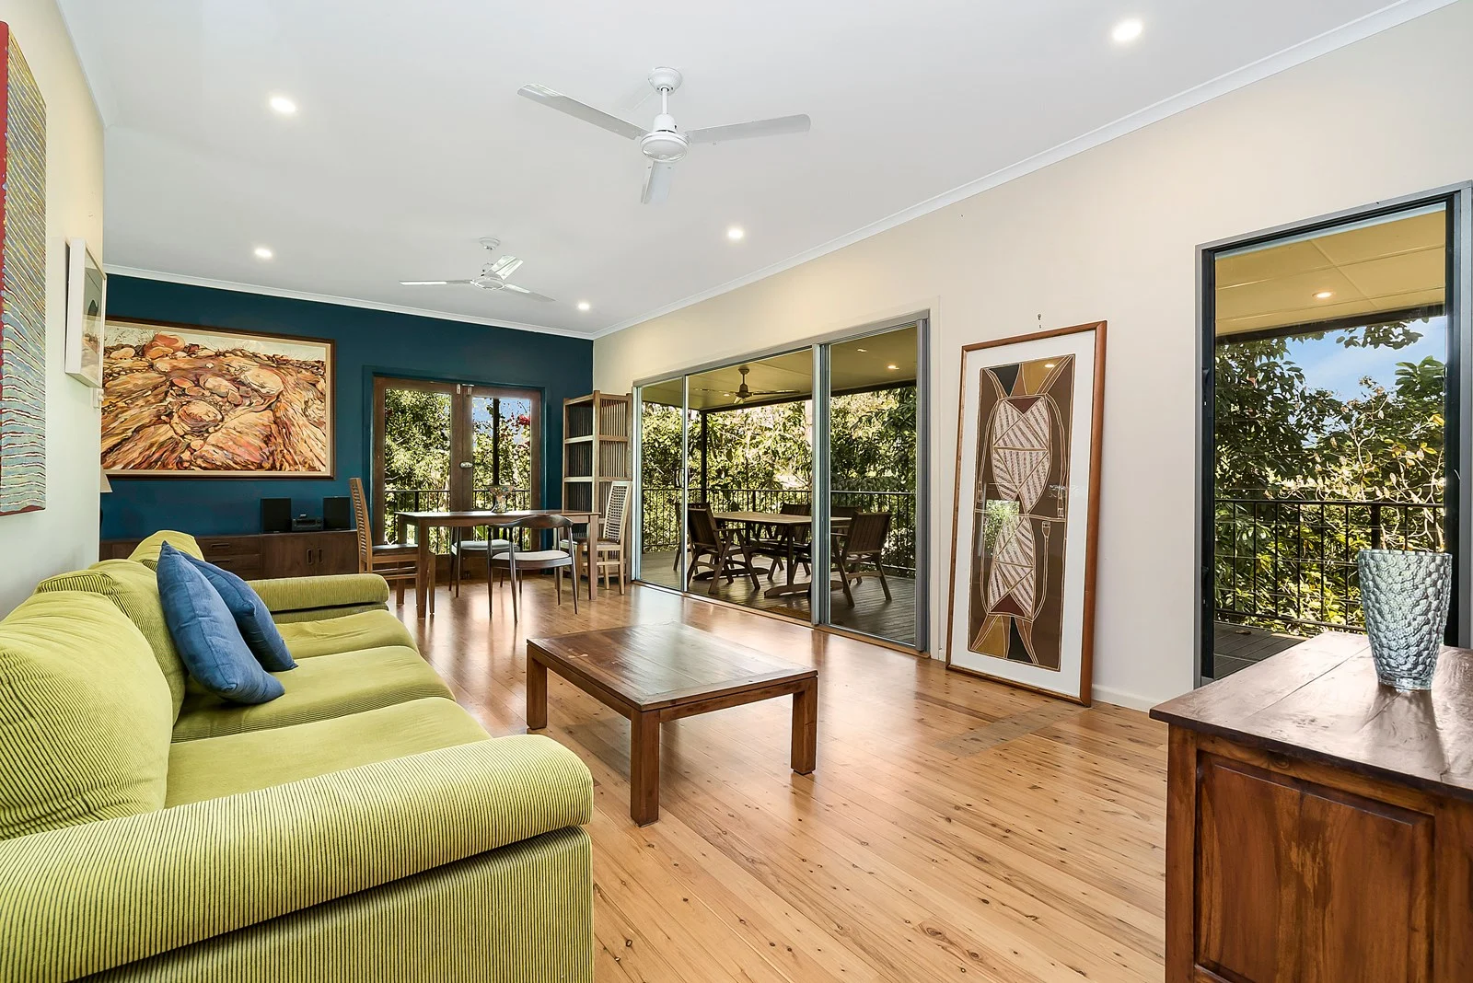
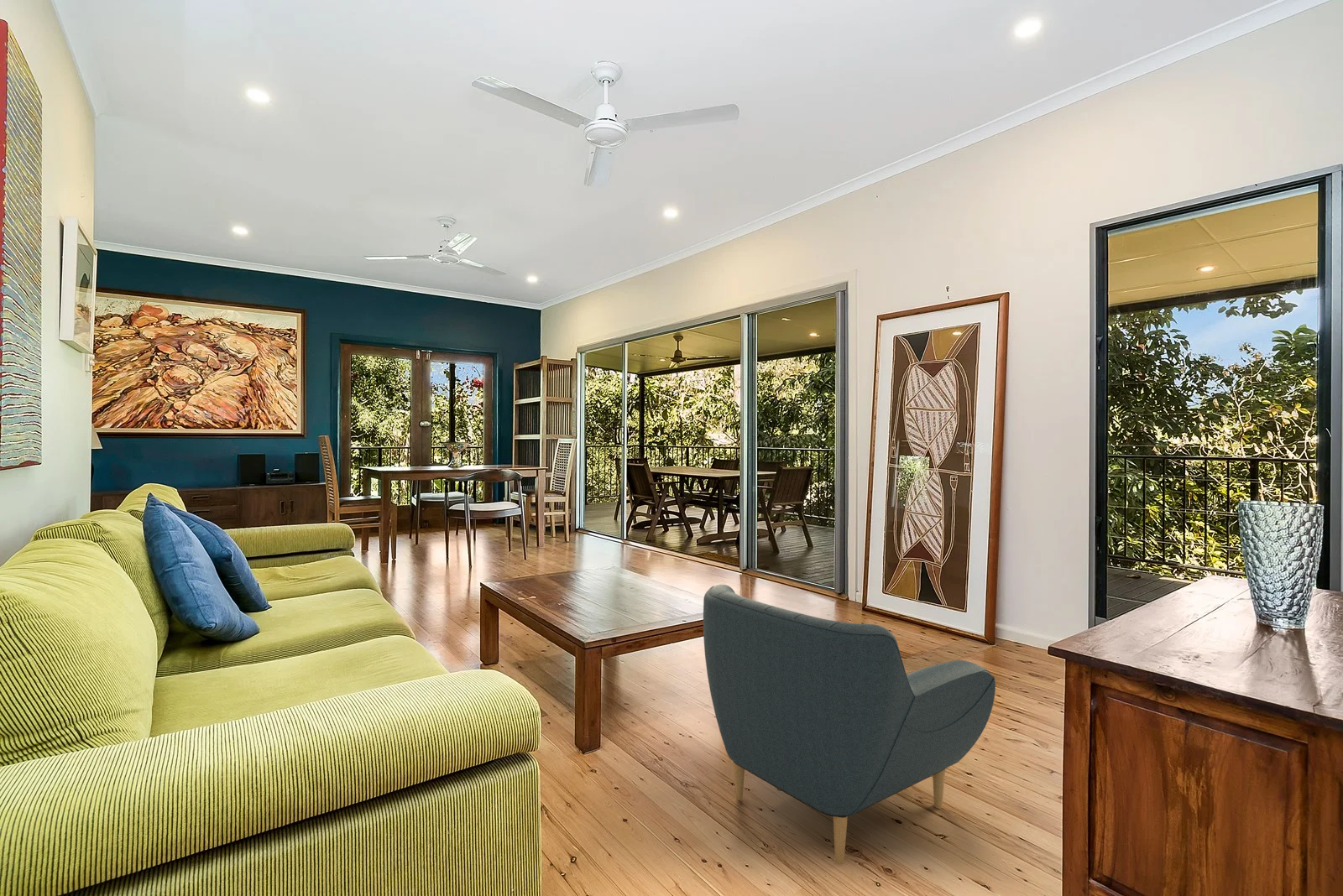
+ armchair (842, 695)
